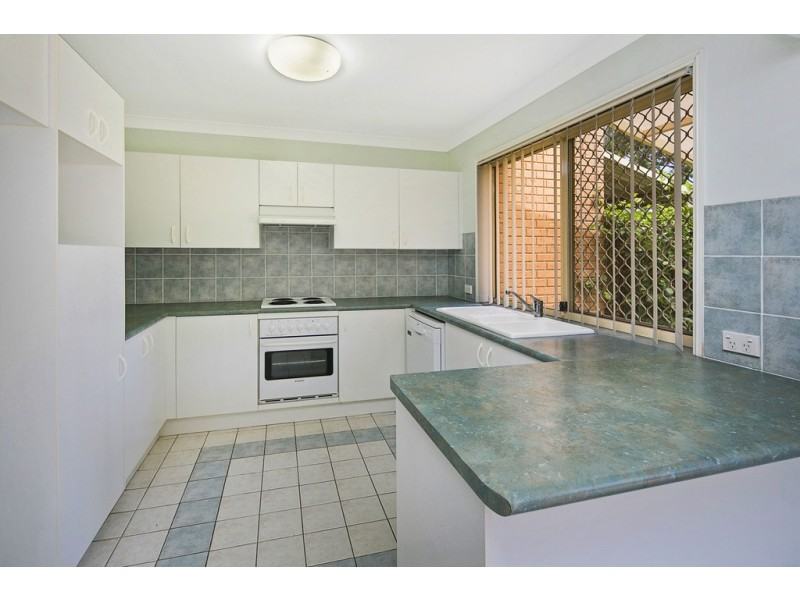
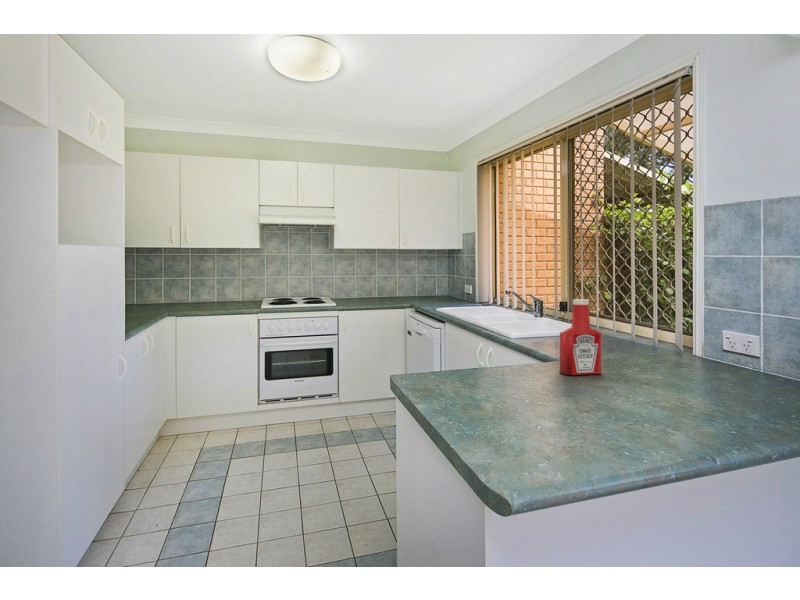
+ soap bottle (580, 336)
